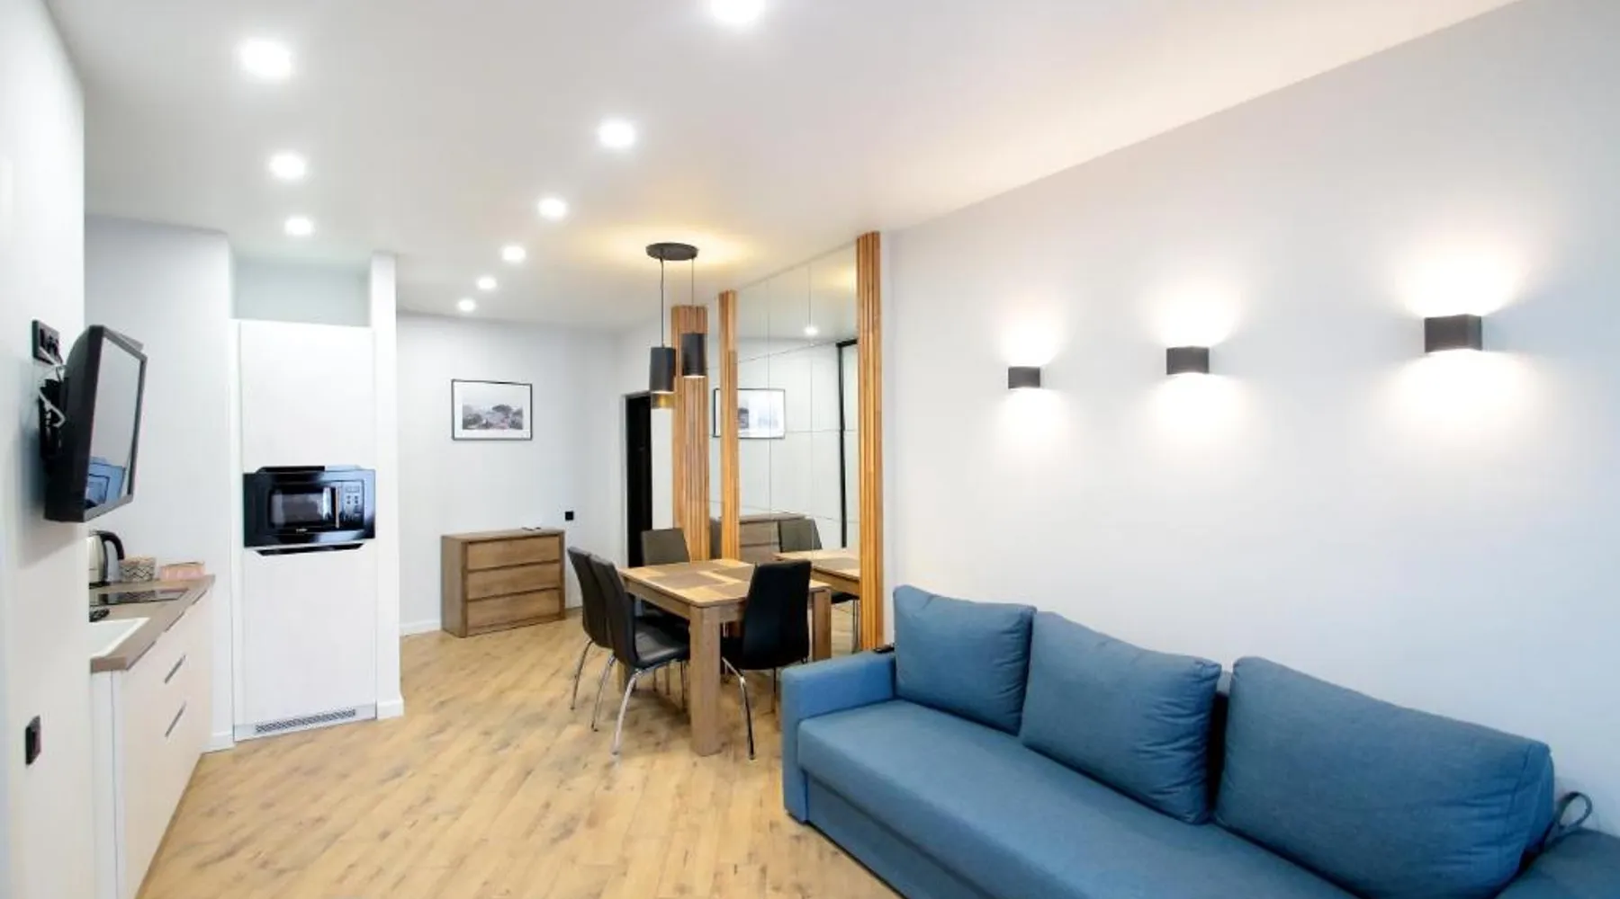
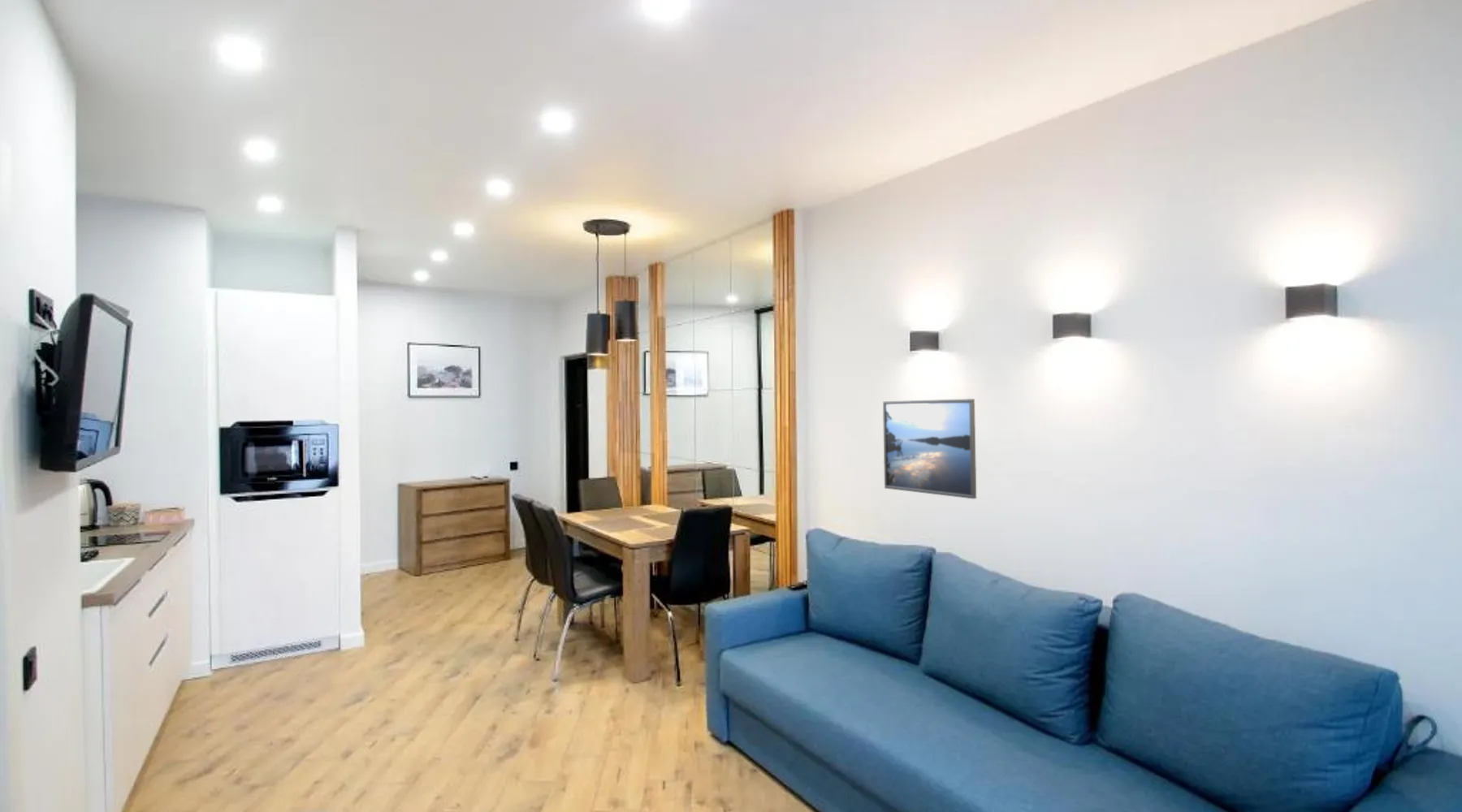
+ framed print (926, 447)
